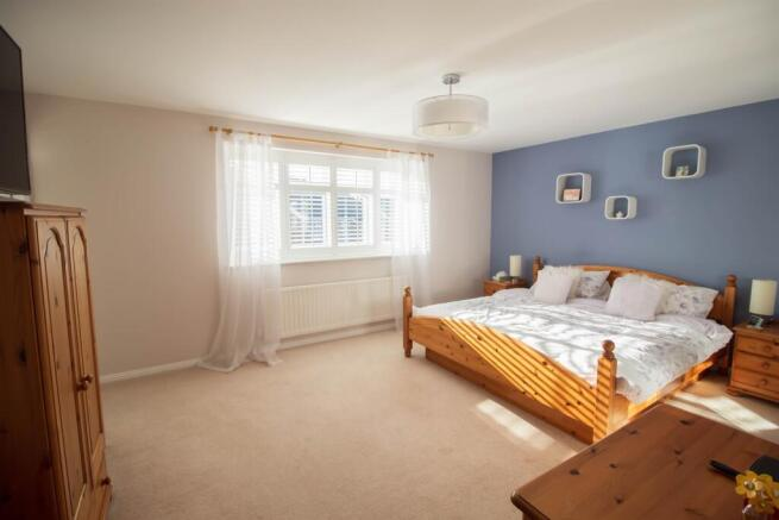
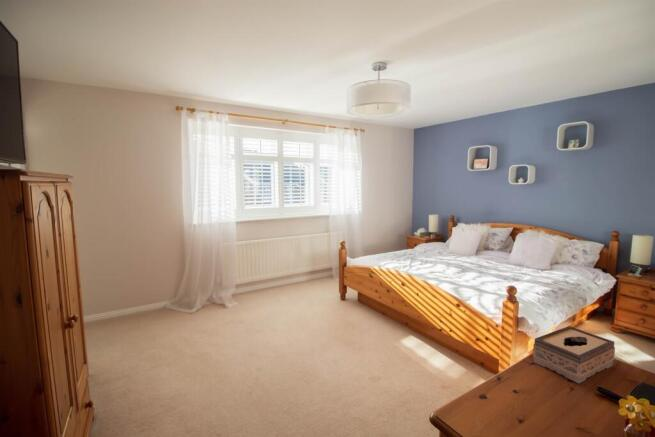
+ tissue box (573, 352)
